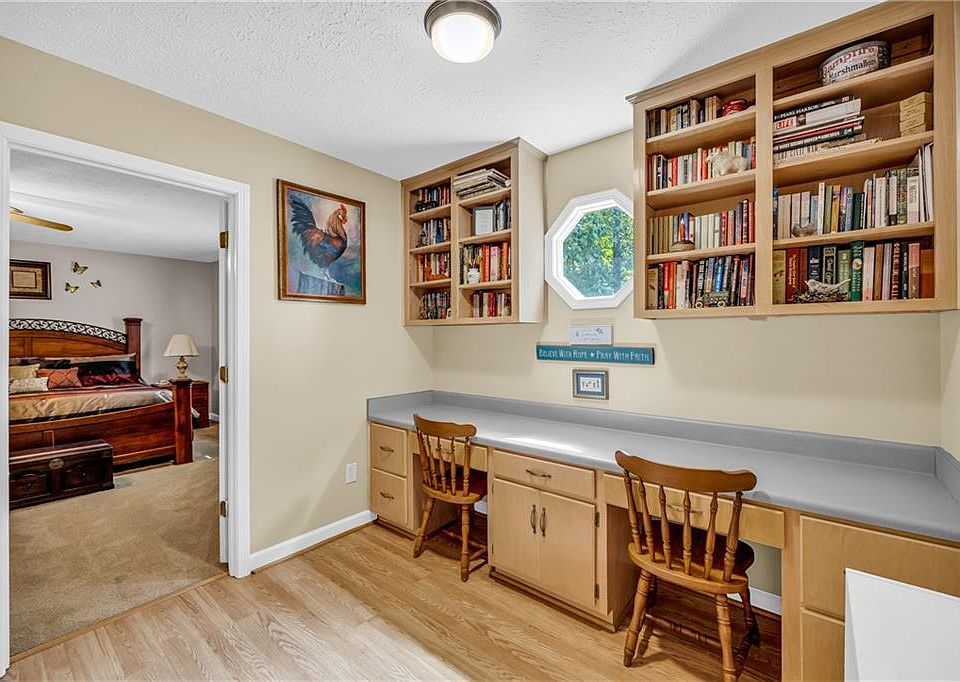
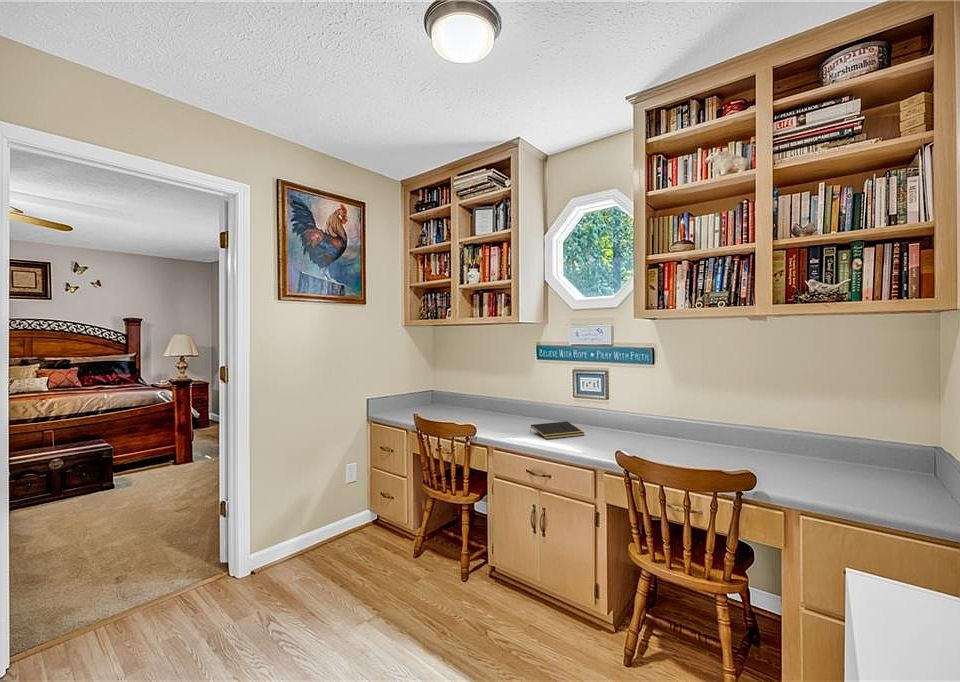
+ notepad (557, 429)
